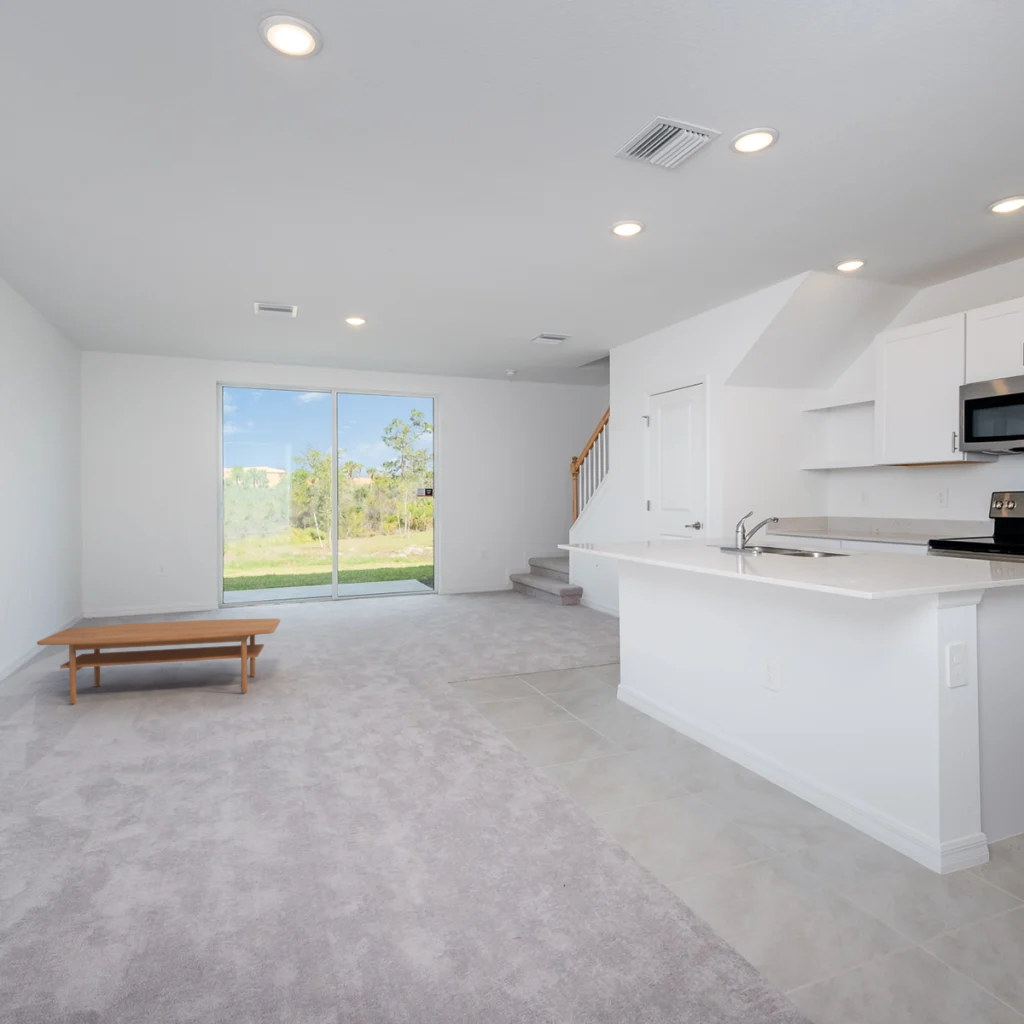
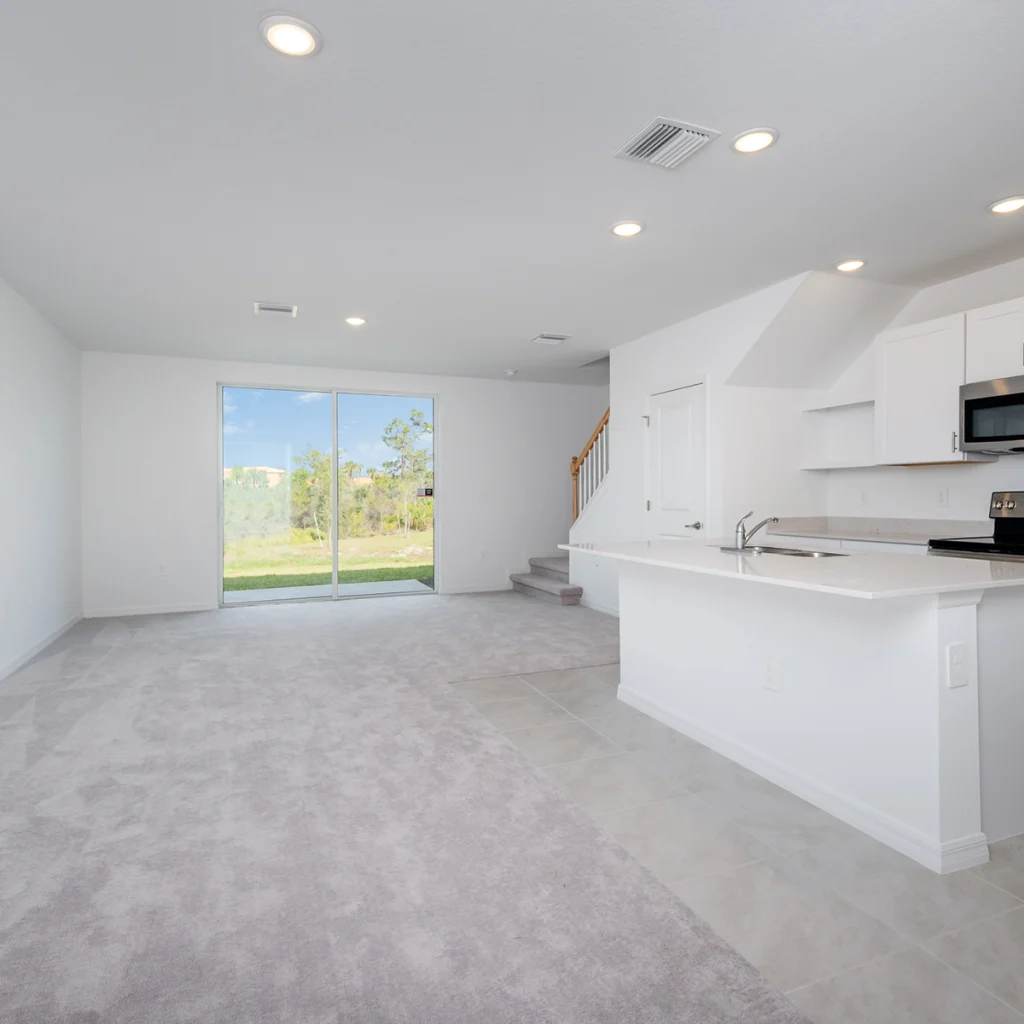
- coffee table (169, 659)
